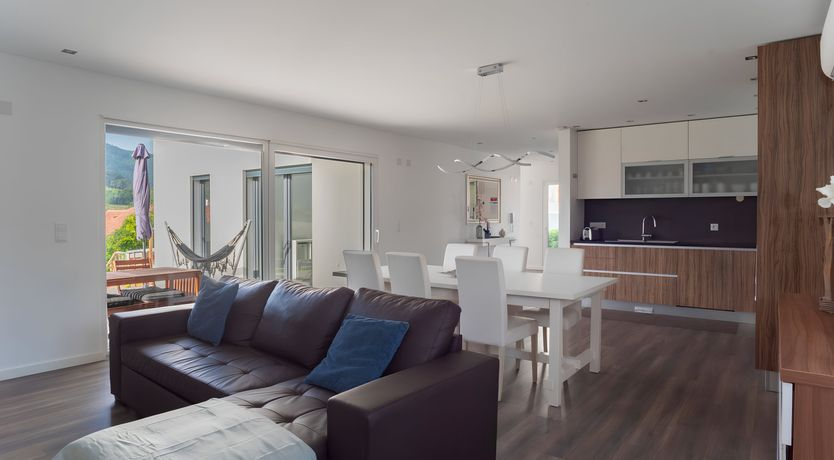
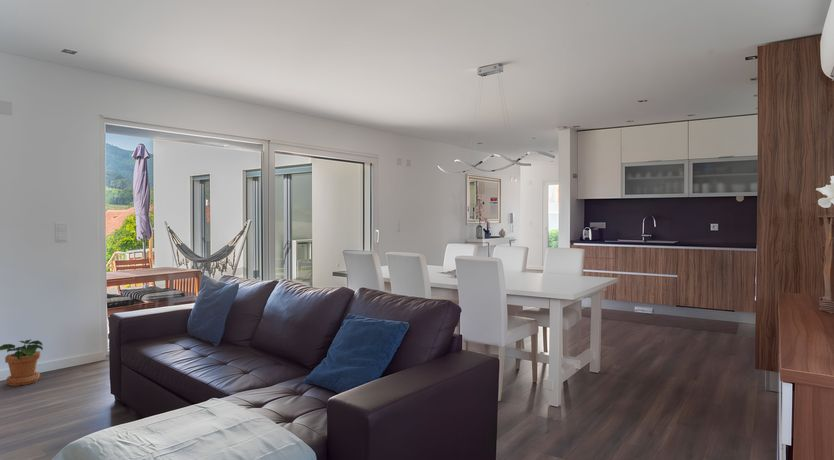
+ potted plant (21, 362)
